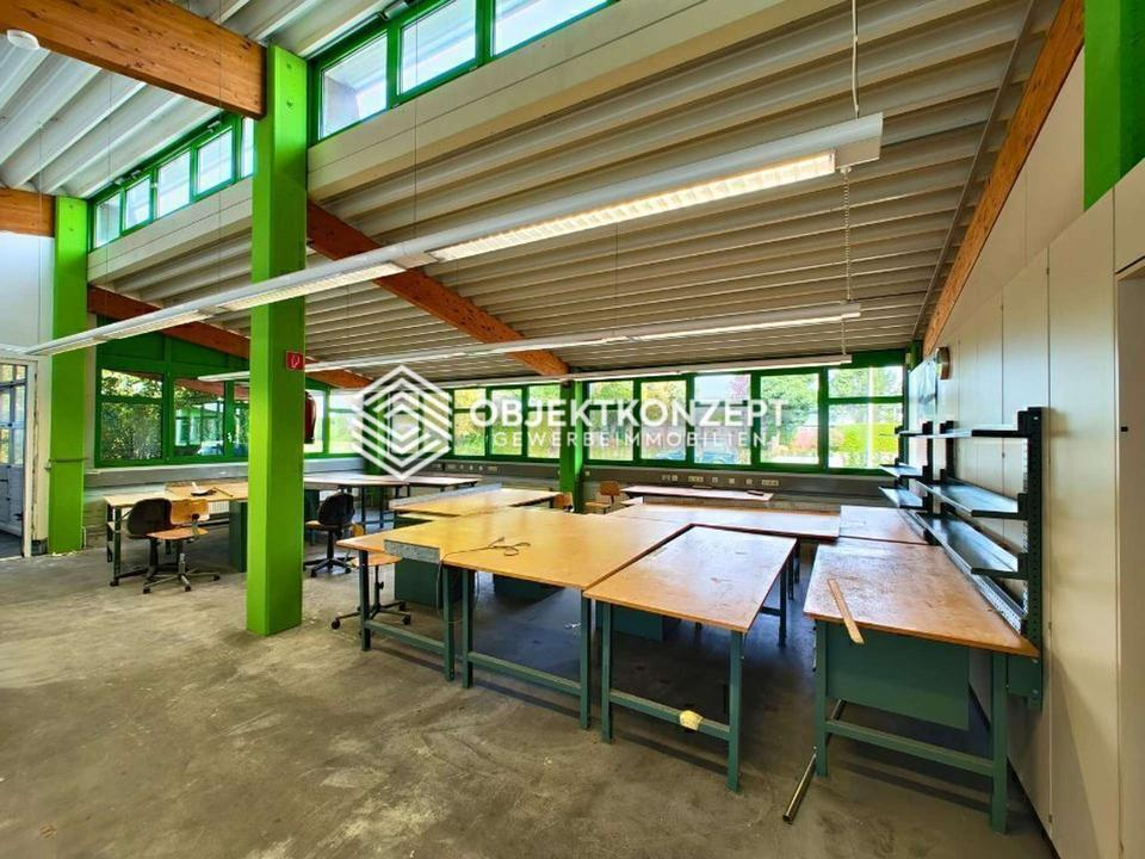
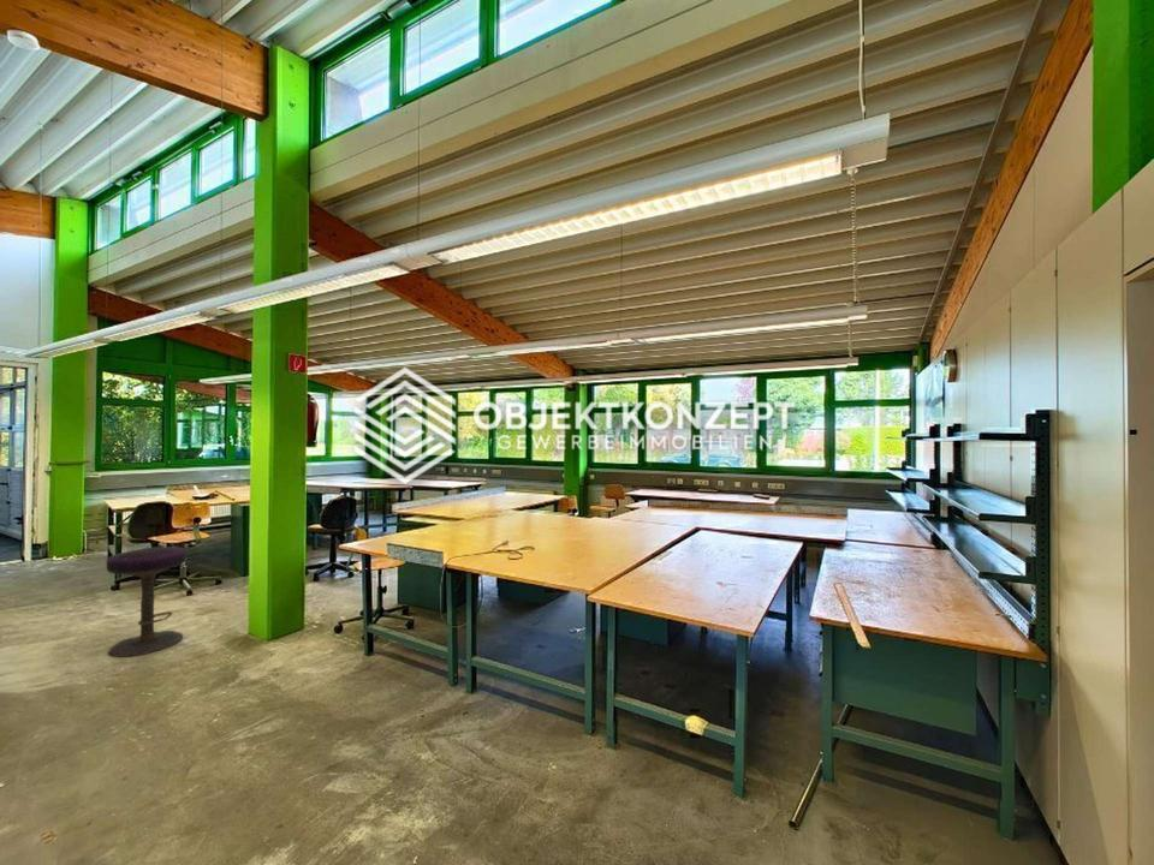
+ stool (147, 596)
